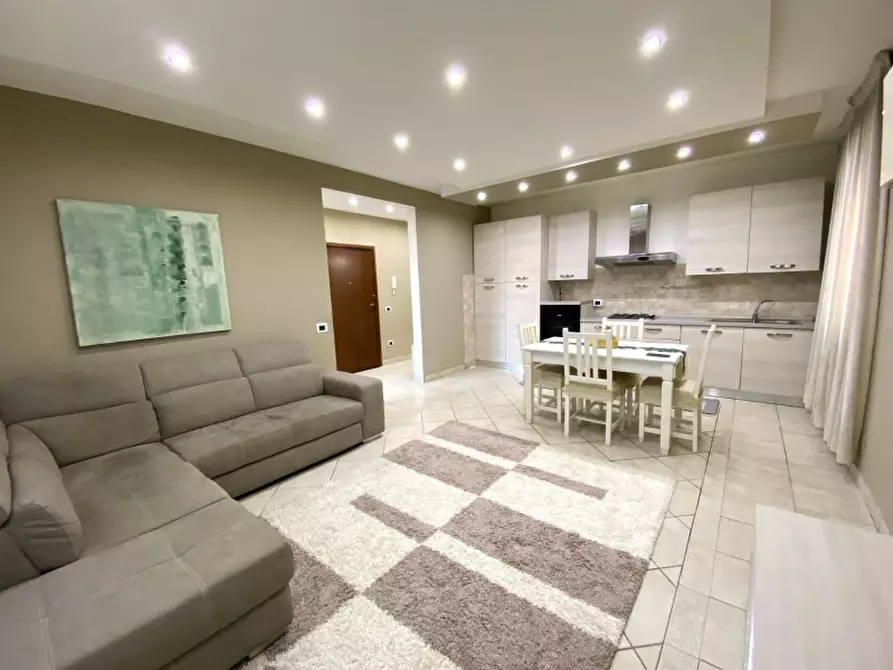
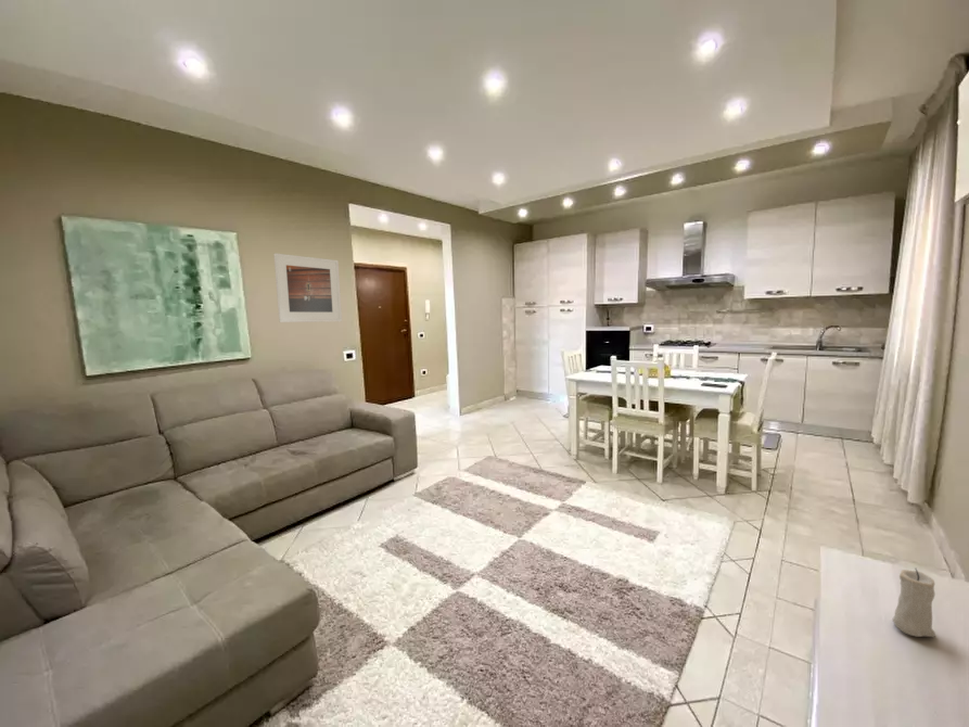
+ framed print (309, 290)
+ candle (915, 599)
